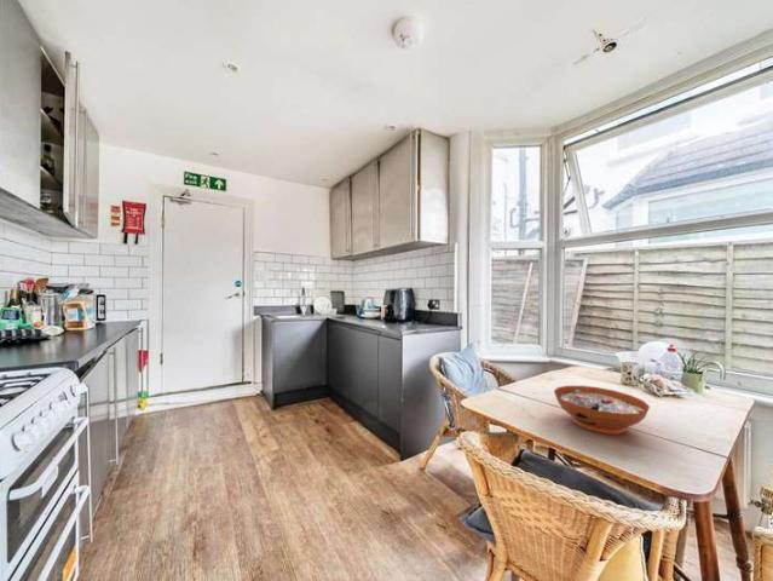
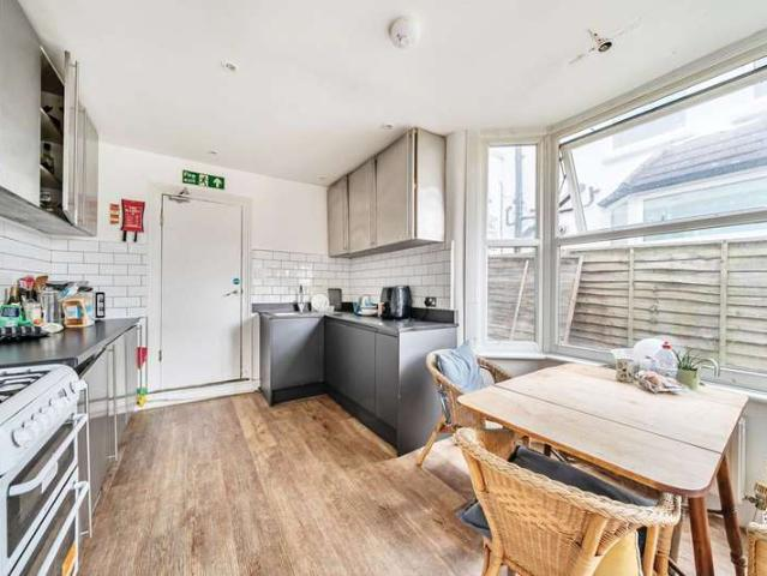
- decorative bowl (598, 410)
